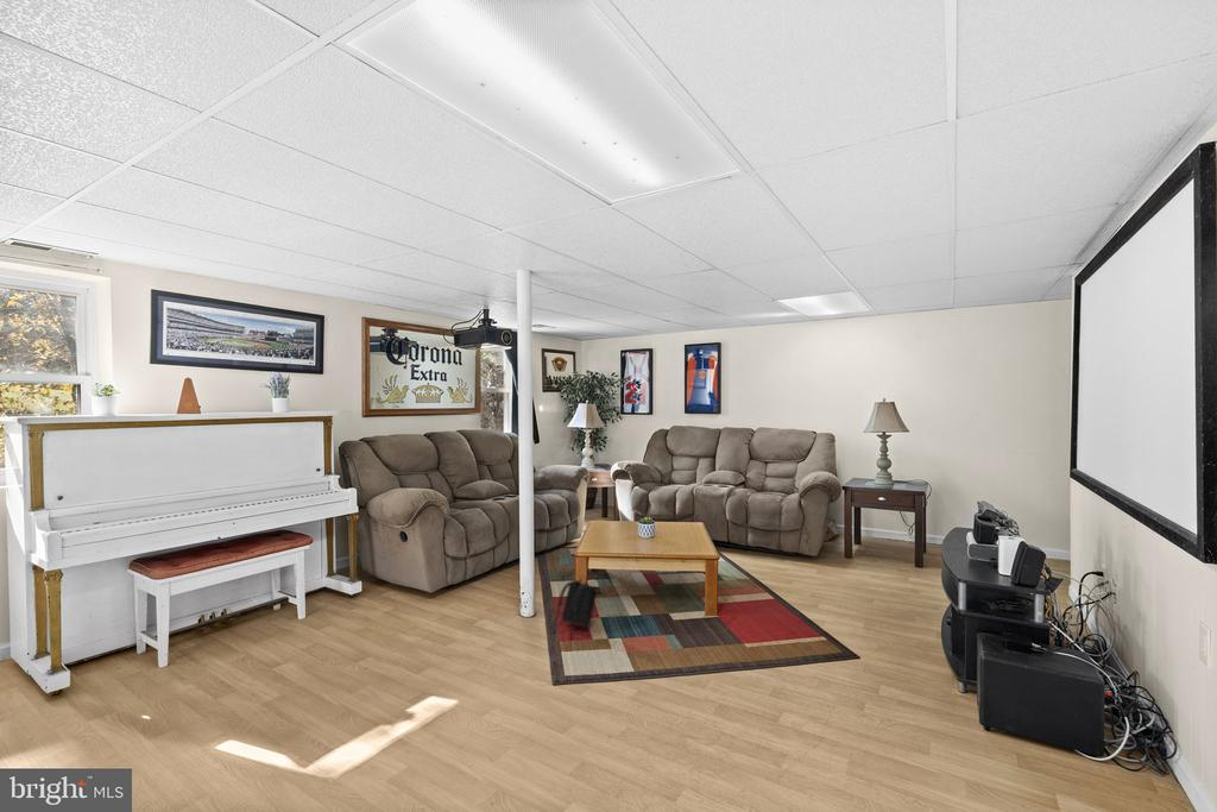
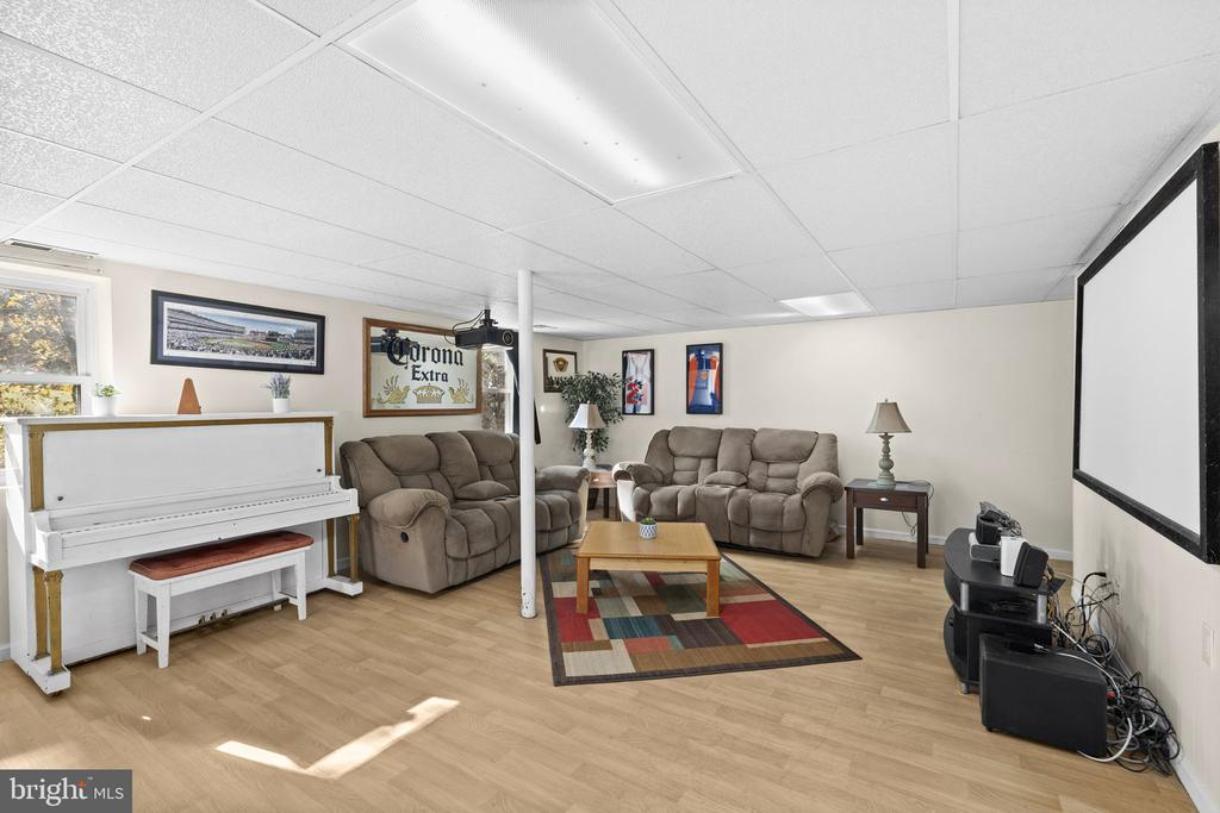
- backpack (573, 605)
